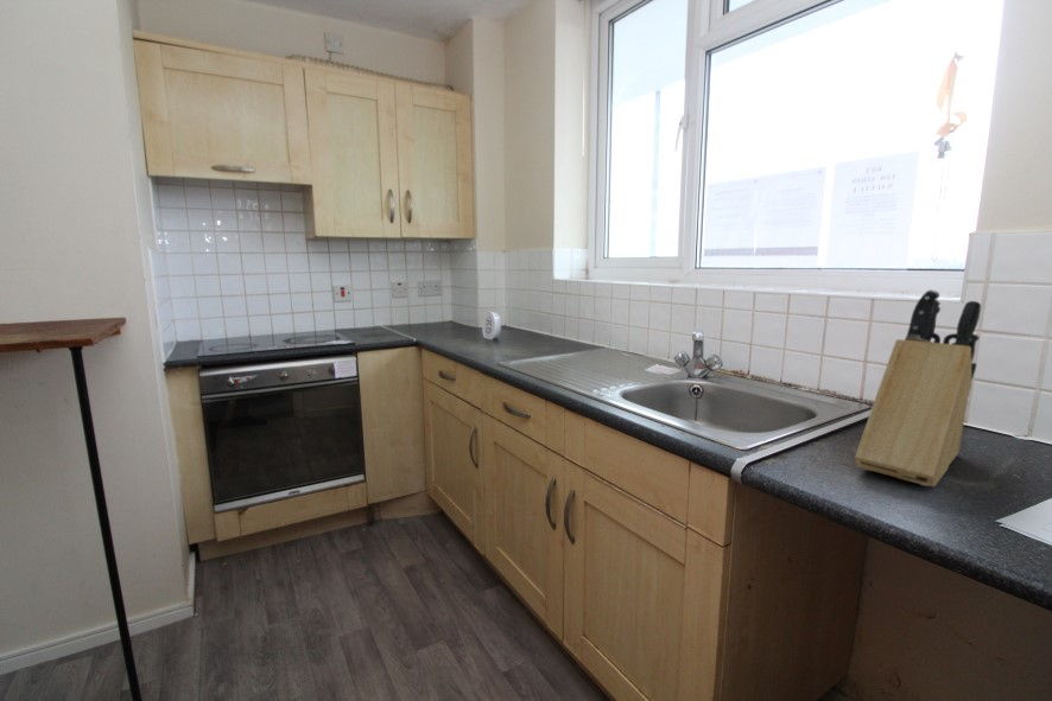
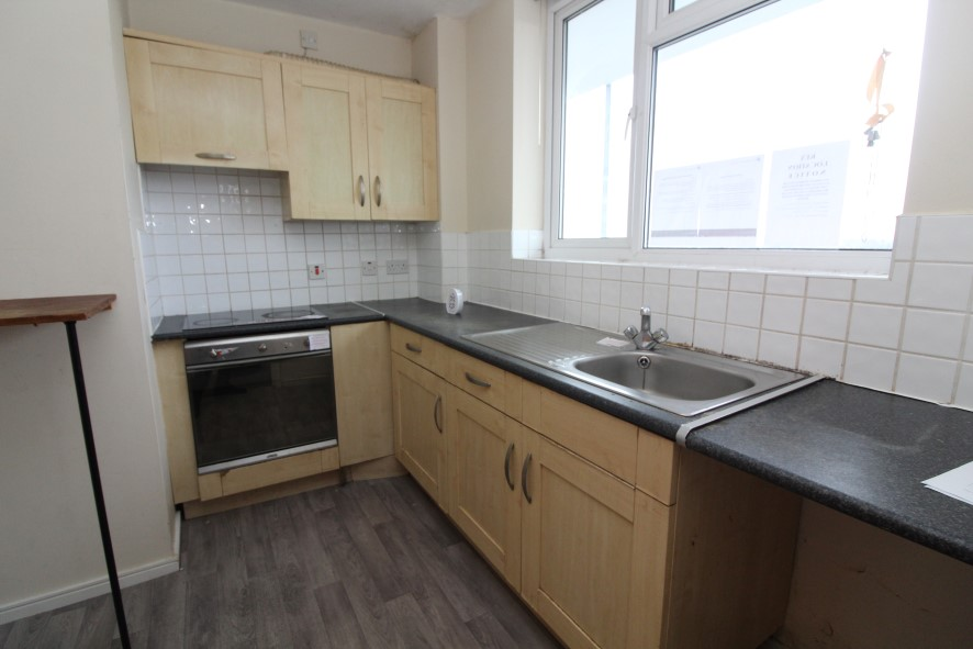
- knife block (925, 376)
